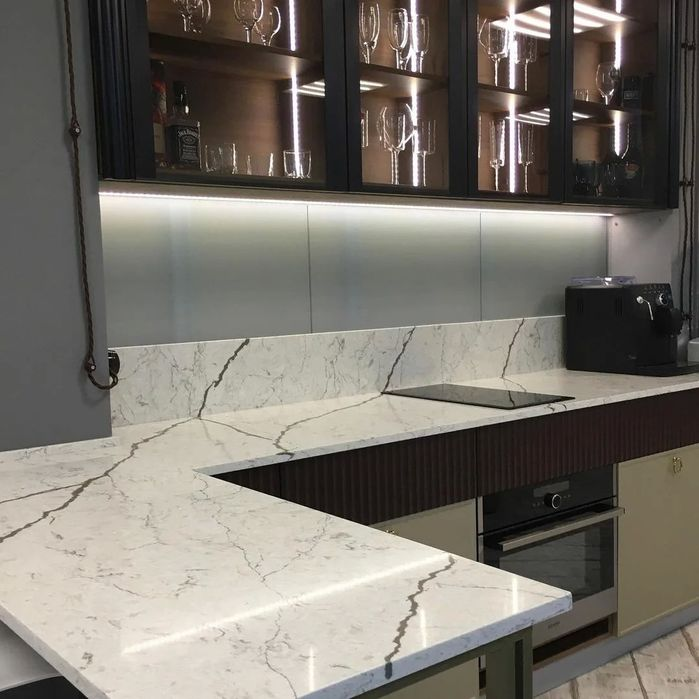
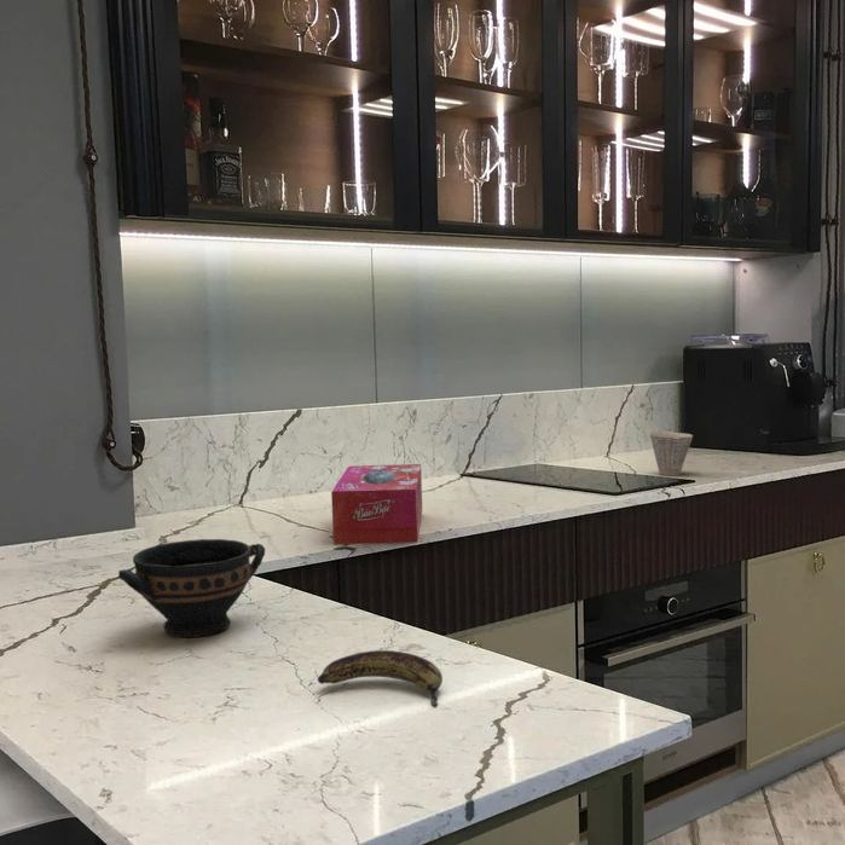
+ tissue box (380, 502)
+ cup (671, 453)
+ banana (383, 673)
+ bowl (196, 589)
